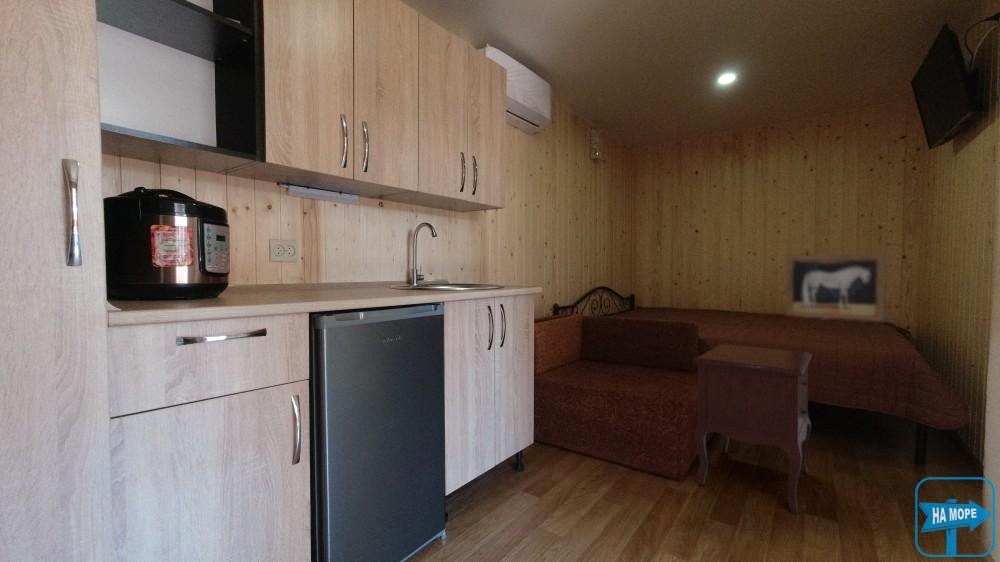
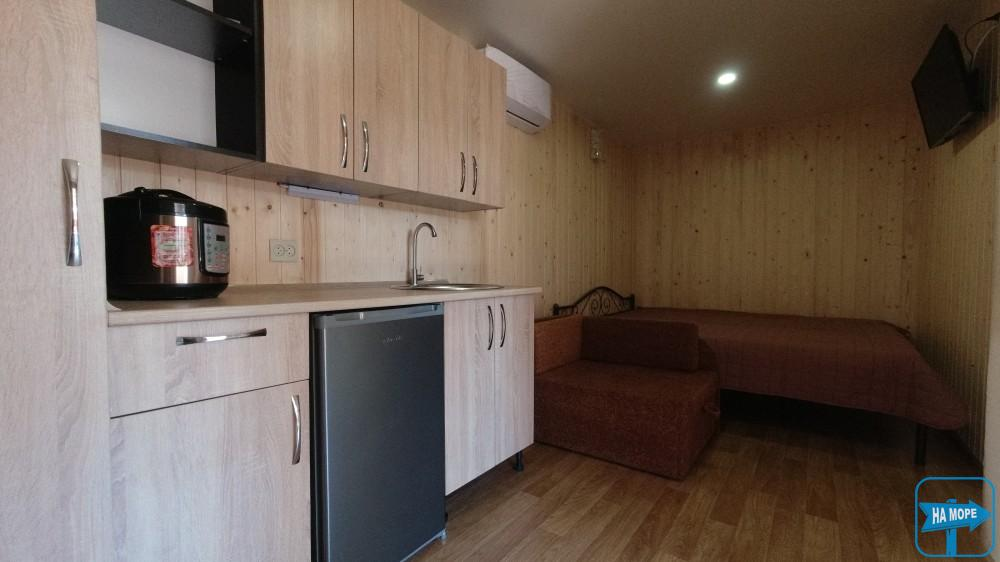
- wall art (832, 287)
- nightstand (754, 416)
